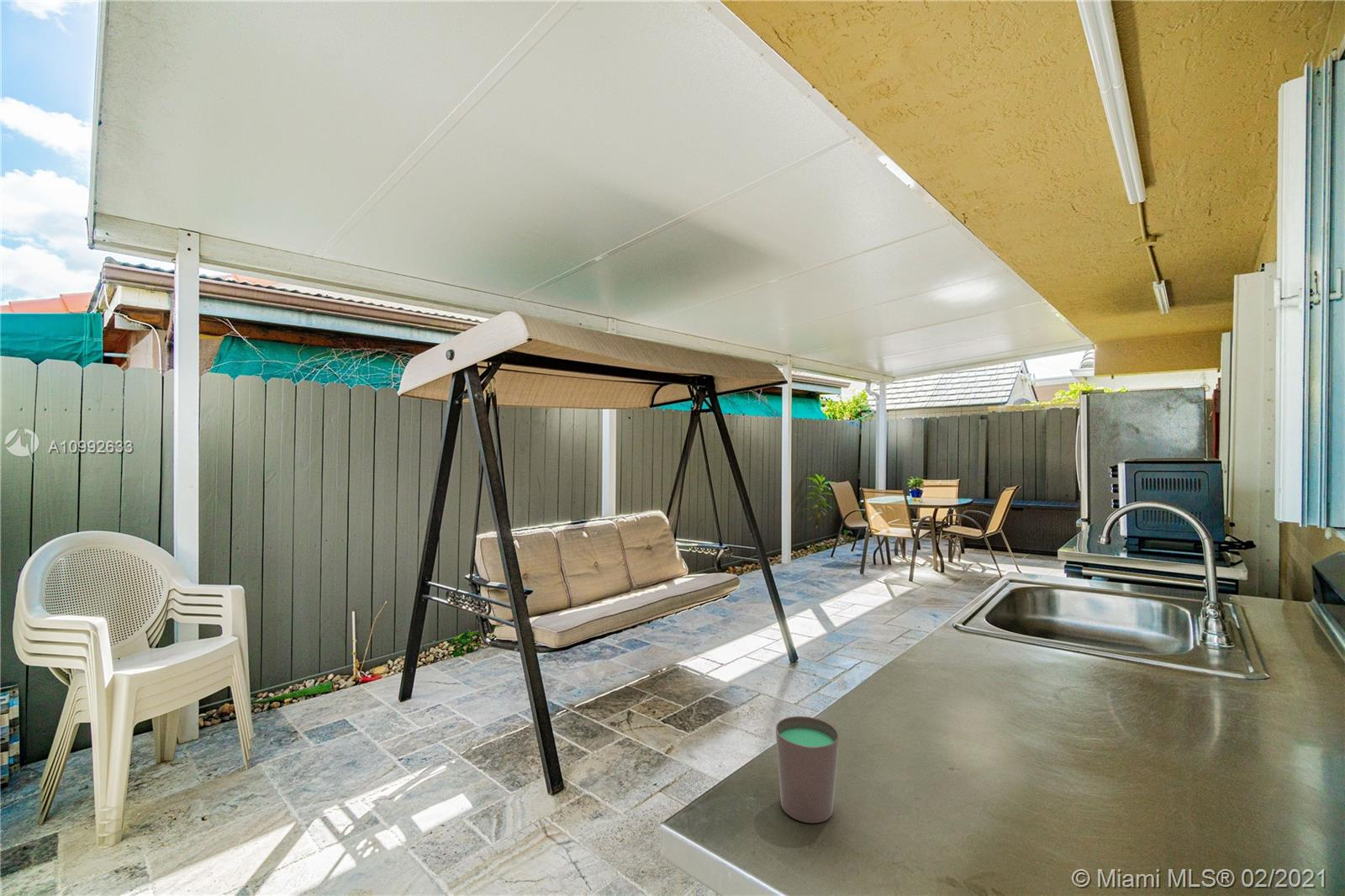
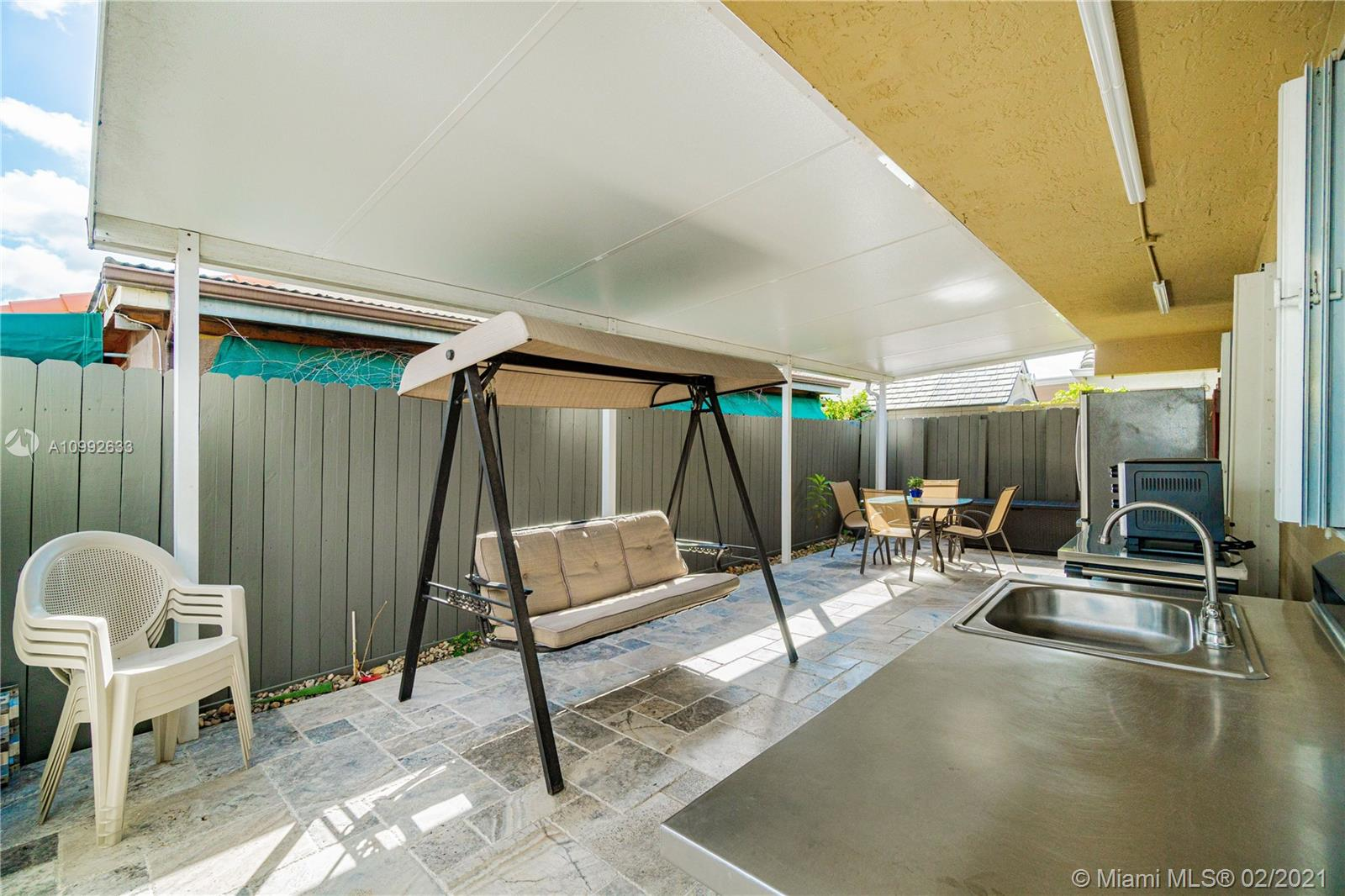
- cup (806, 768)
